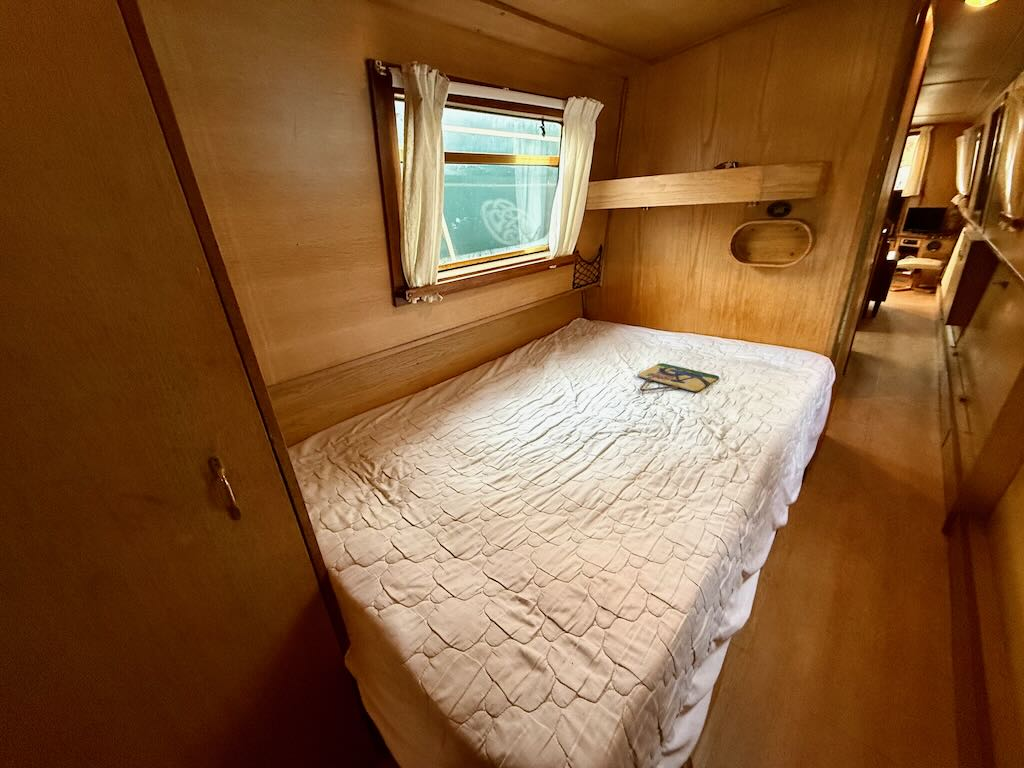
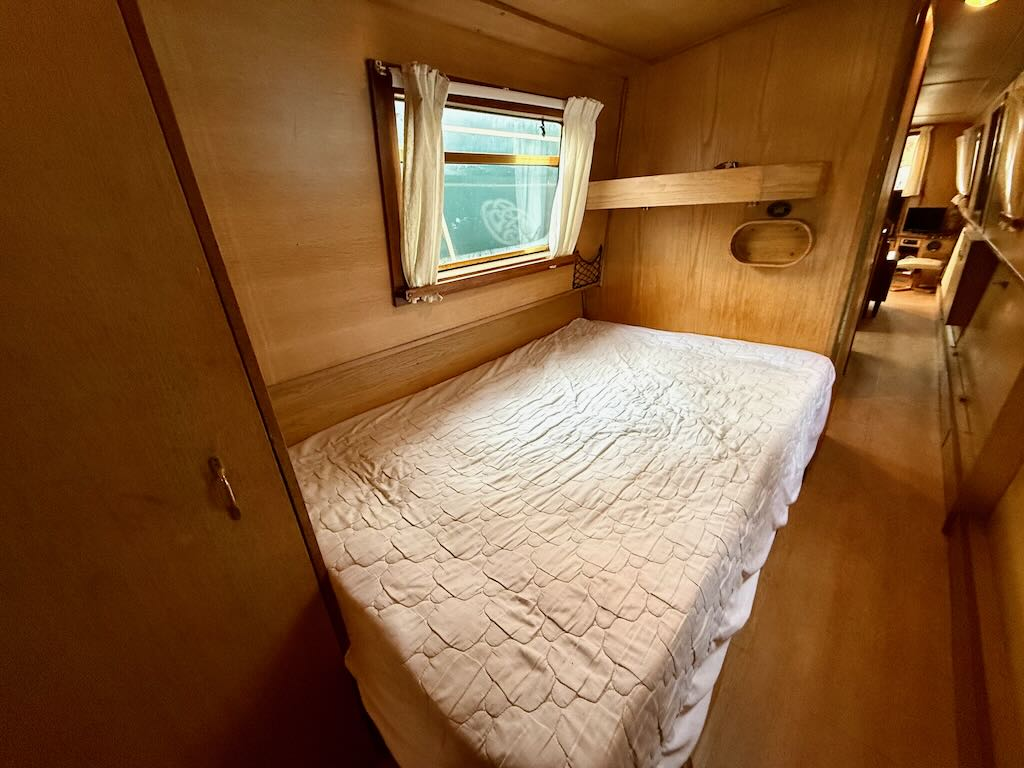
- home sign (669, 379)
